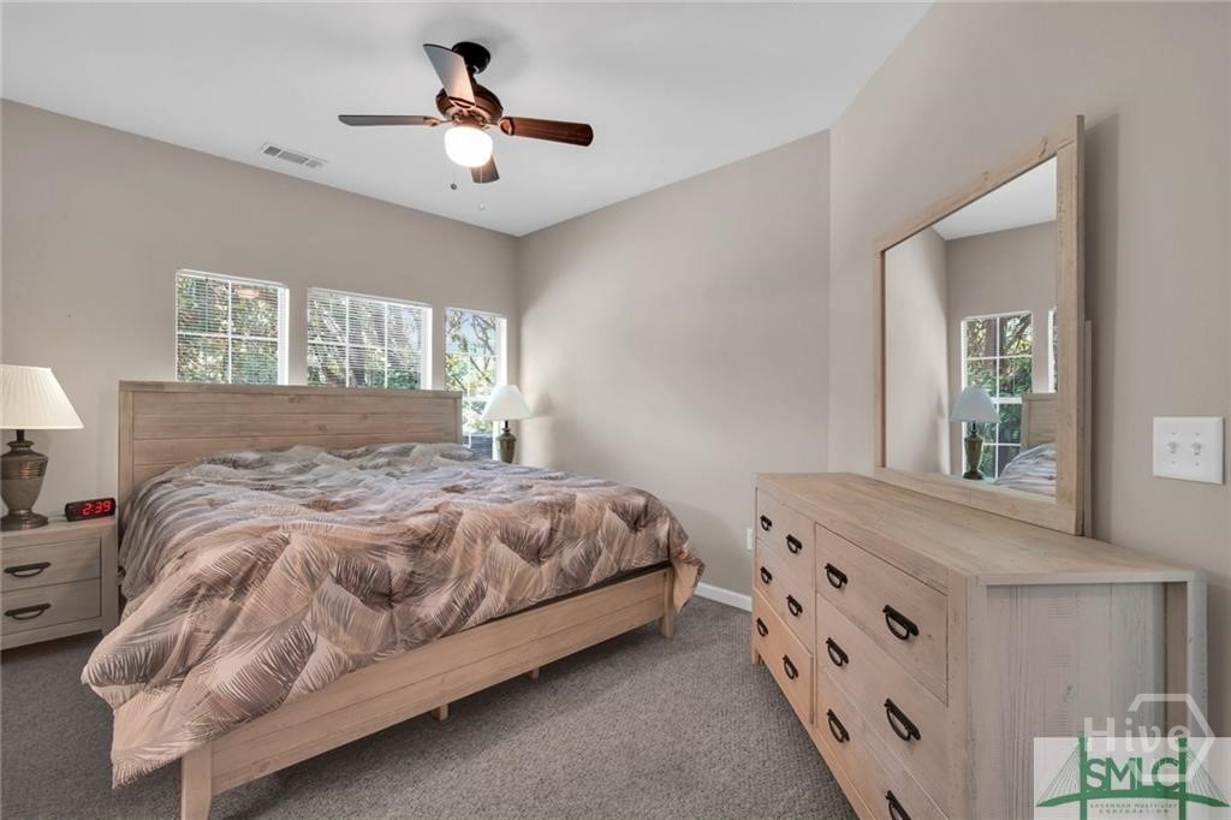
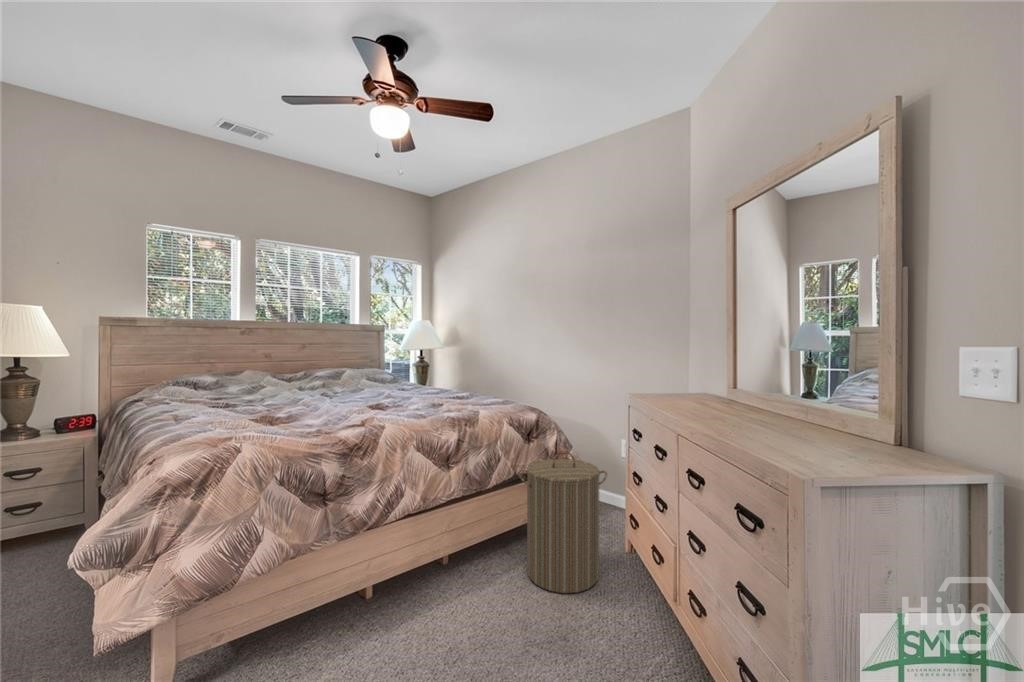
+ laundry hamper (562, 512)
